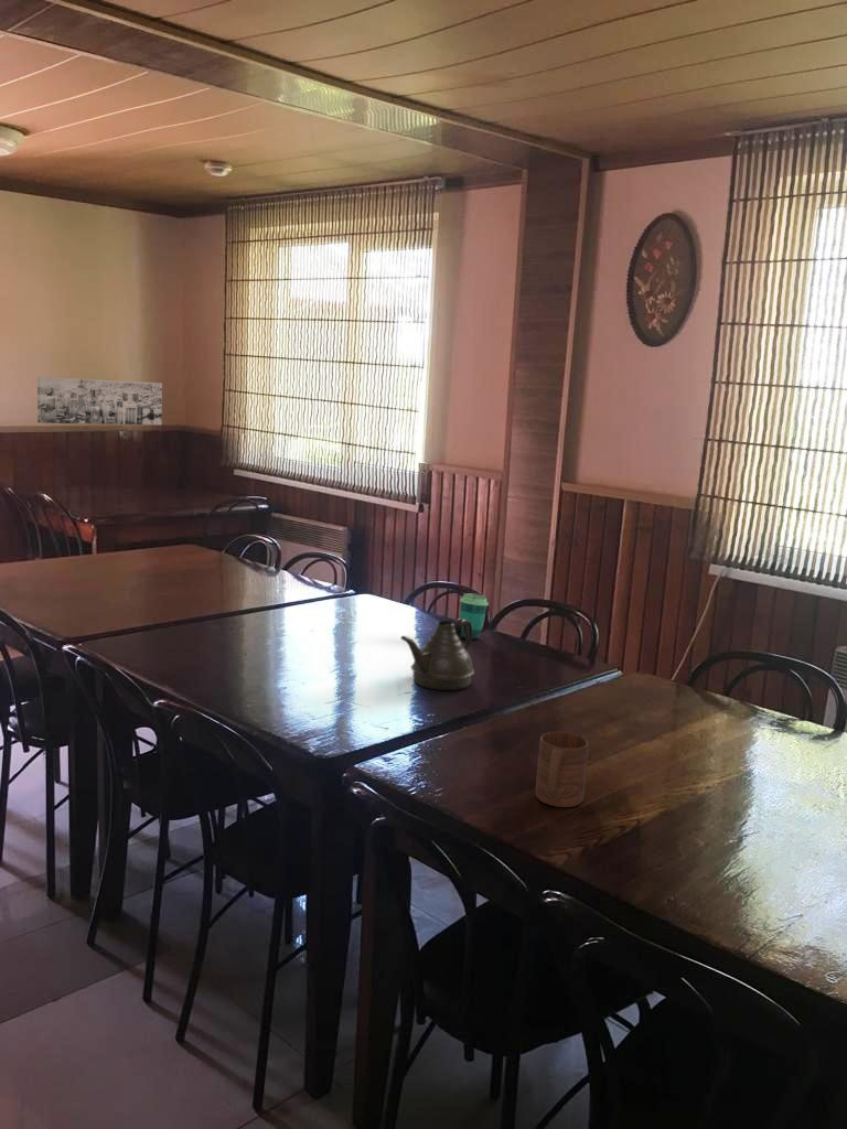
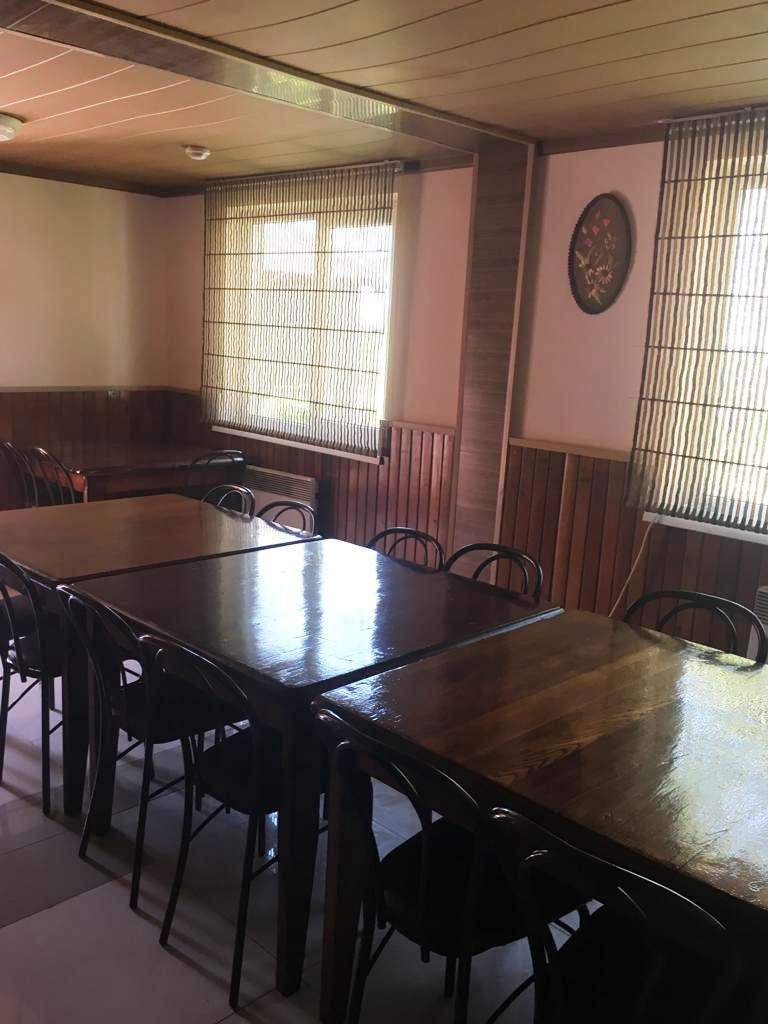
- cup (472, 616)
- cup (561, 772)
- teapot (435, 654)
- wall art (103, 401)
